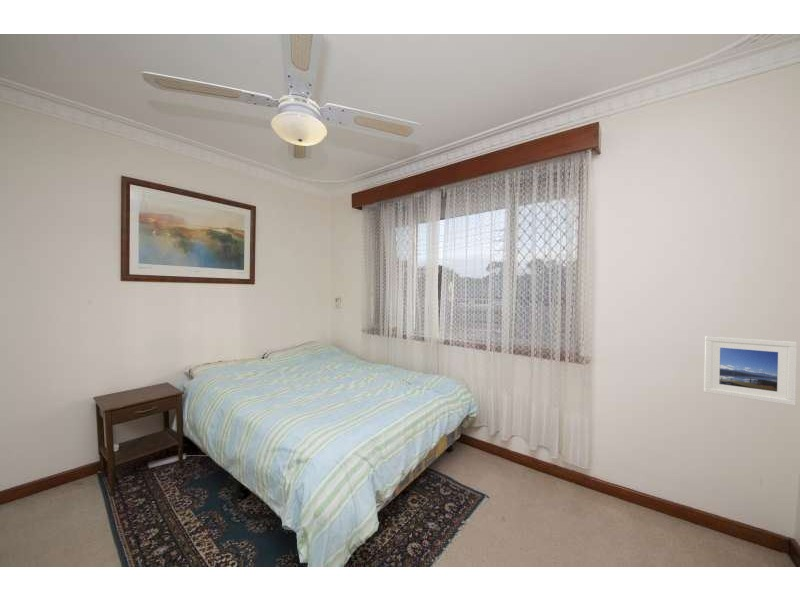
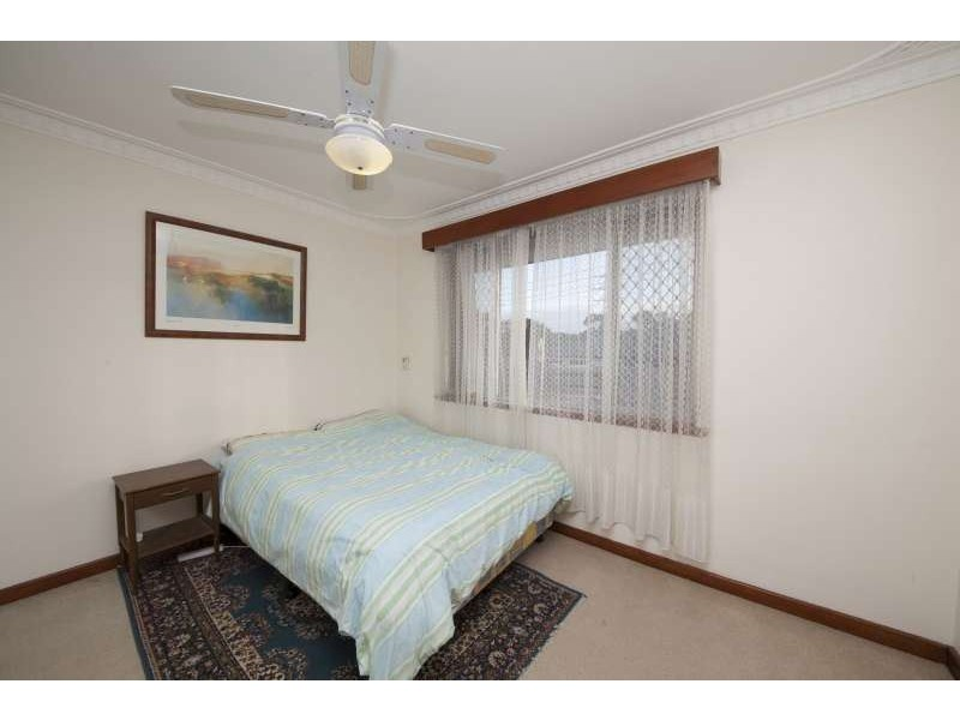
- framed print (747, 368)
